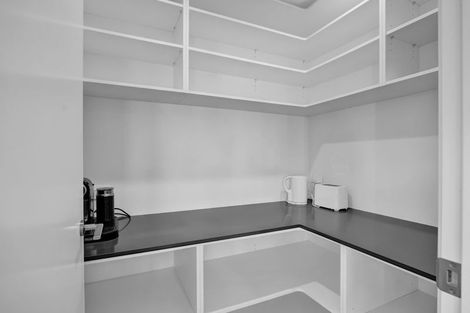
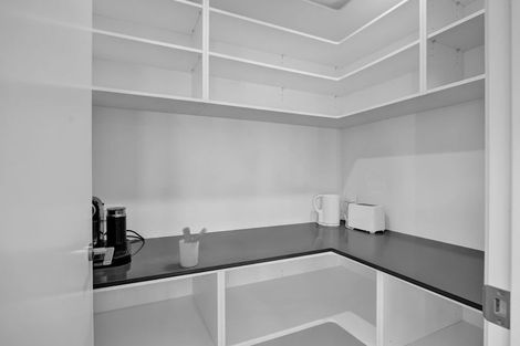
+ utensil holder (194, 245)
